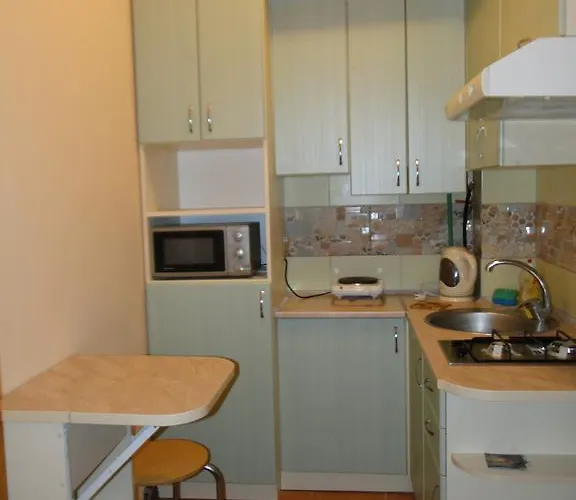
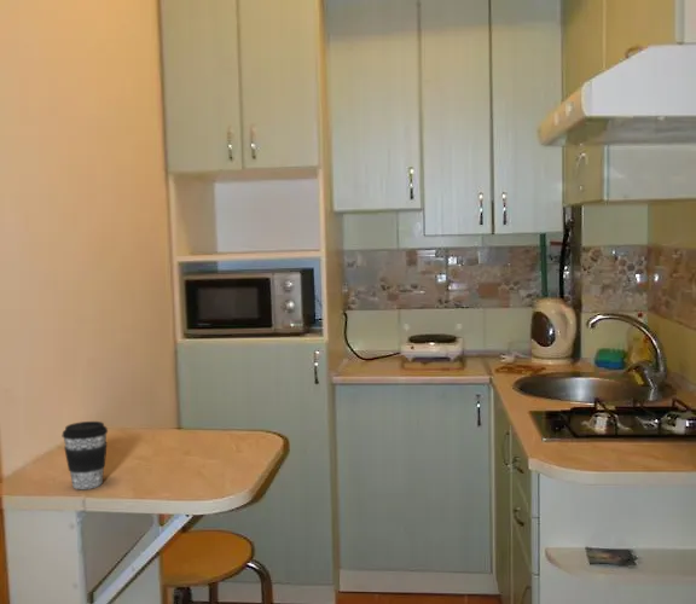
+ coffee cup (86, 454)
